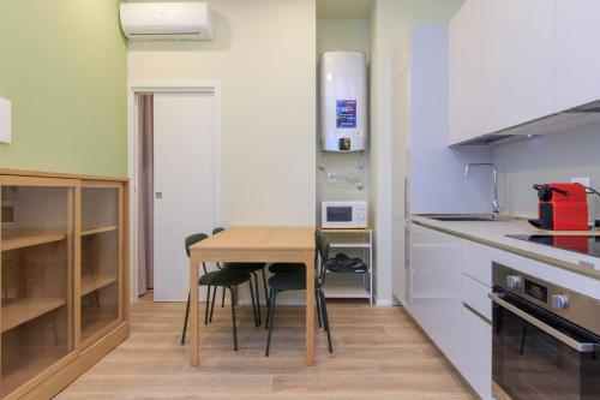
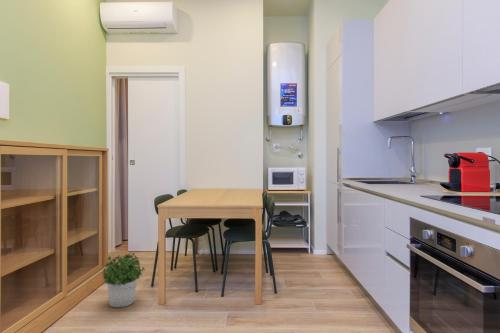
+ potted plant (124, 277)
